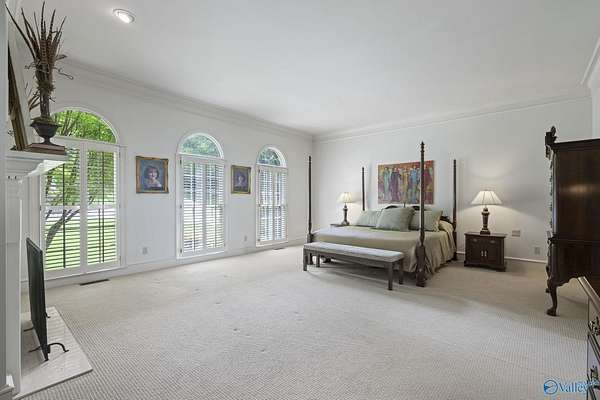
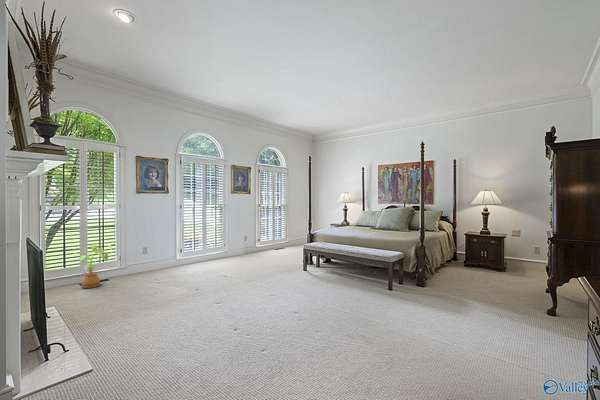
+ house plant (93, 265)
